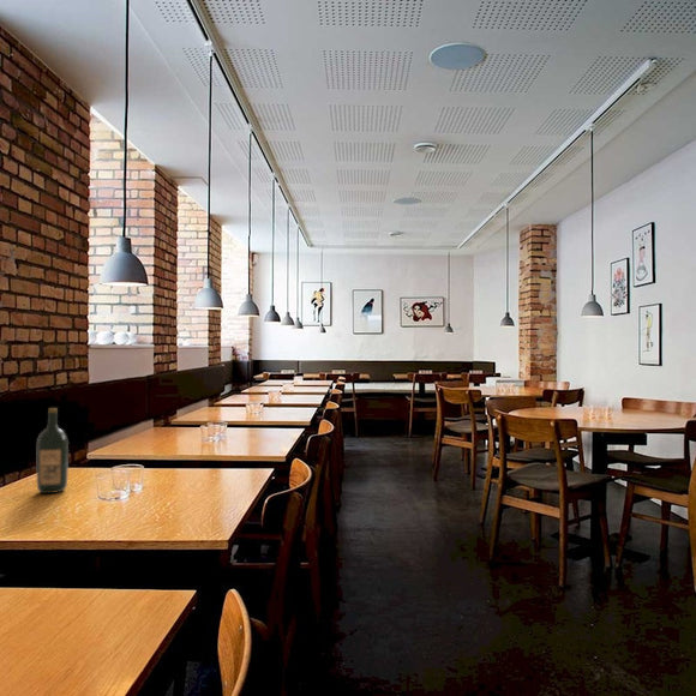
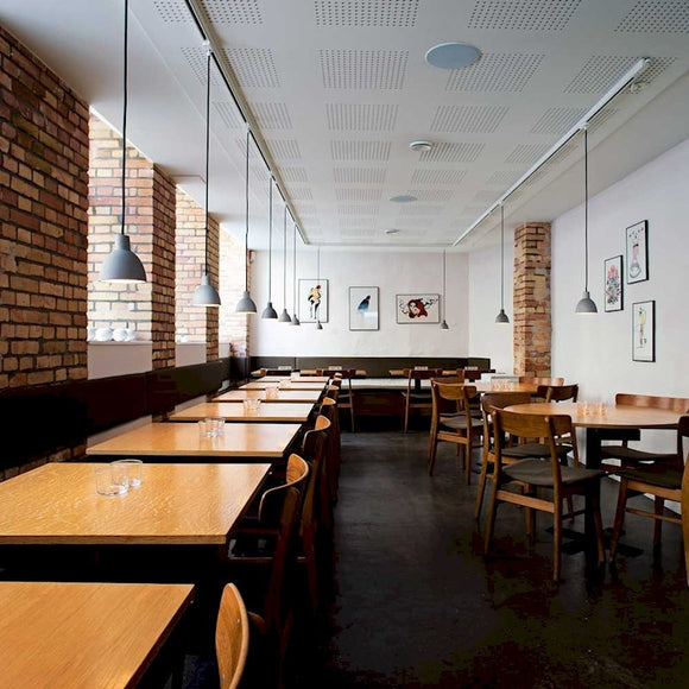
- wine bottle (52, 449)
